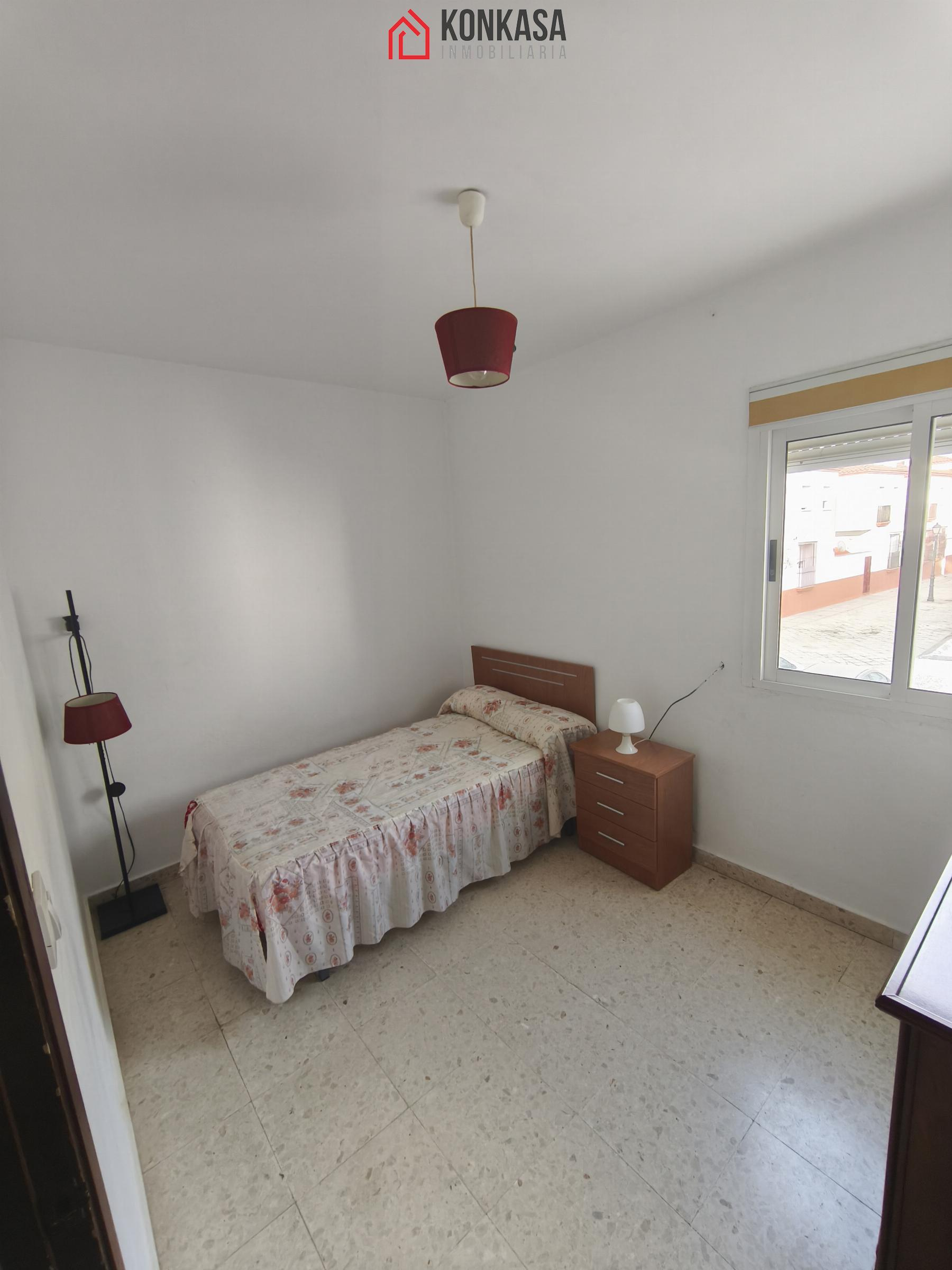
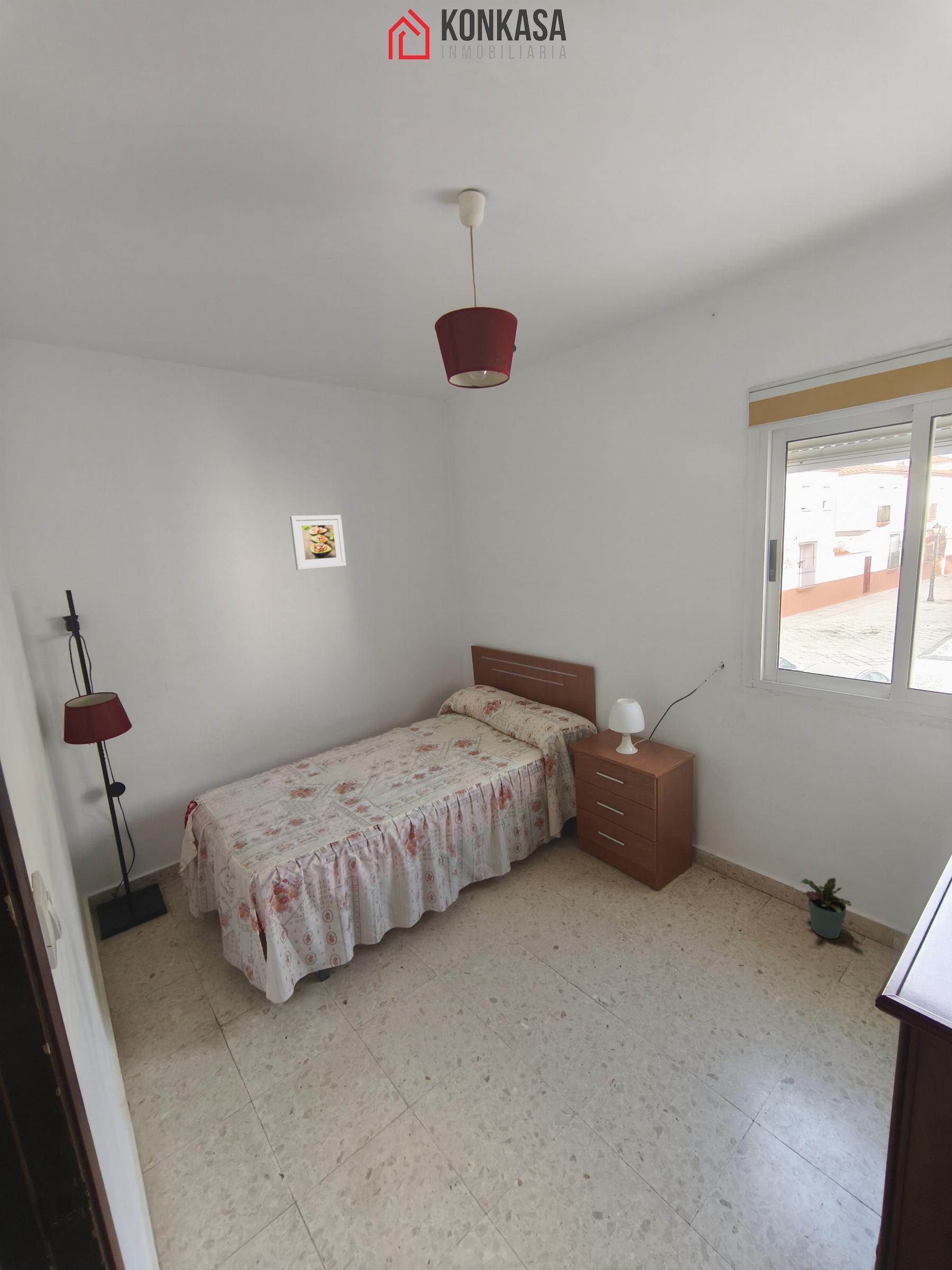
+ potted plant (823, 905)
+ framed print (319, 542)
